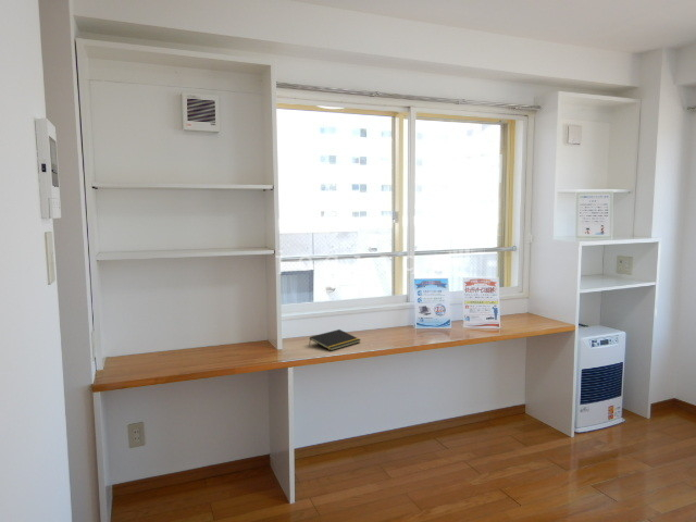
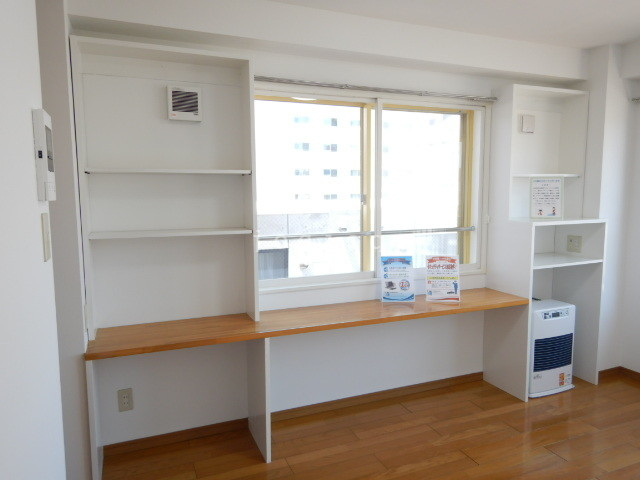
- notepad (335, 339)
